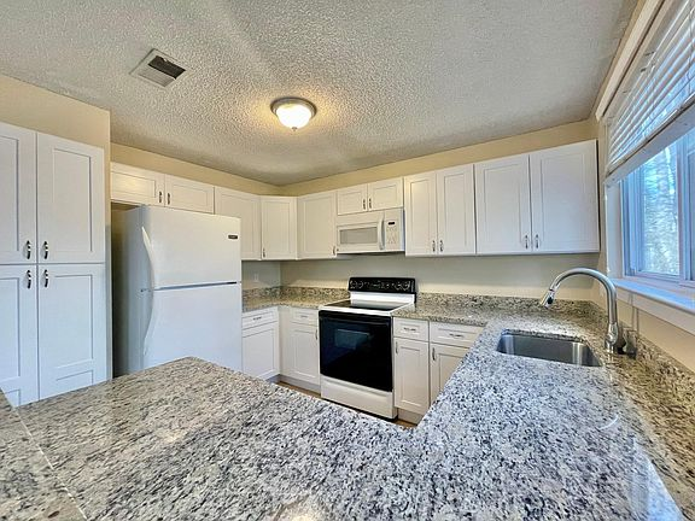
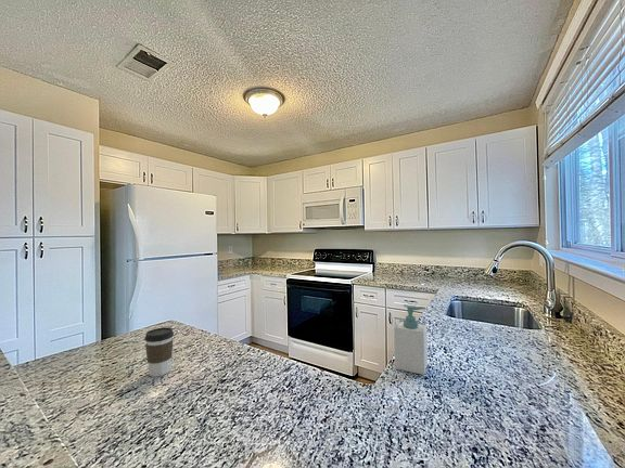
+ soap bottle (410, 335)
+ coffee cup (160, 351)
